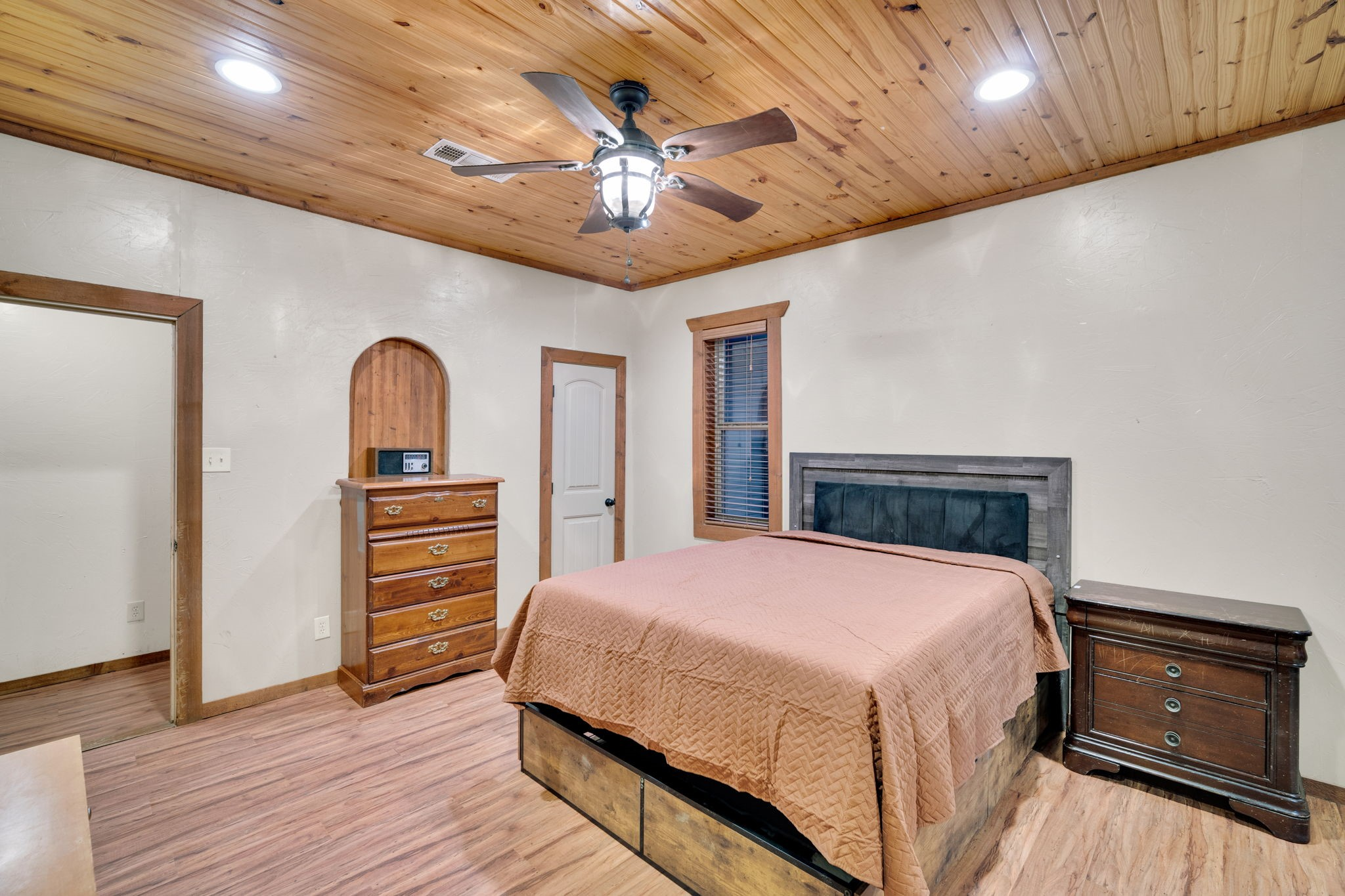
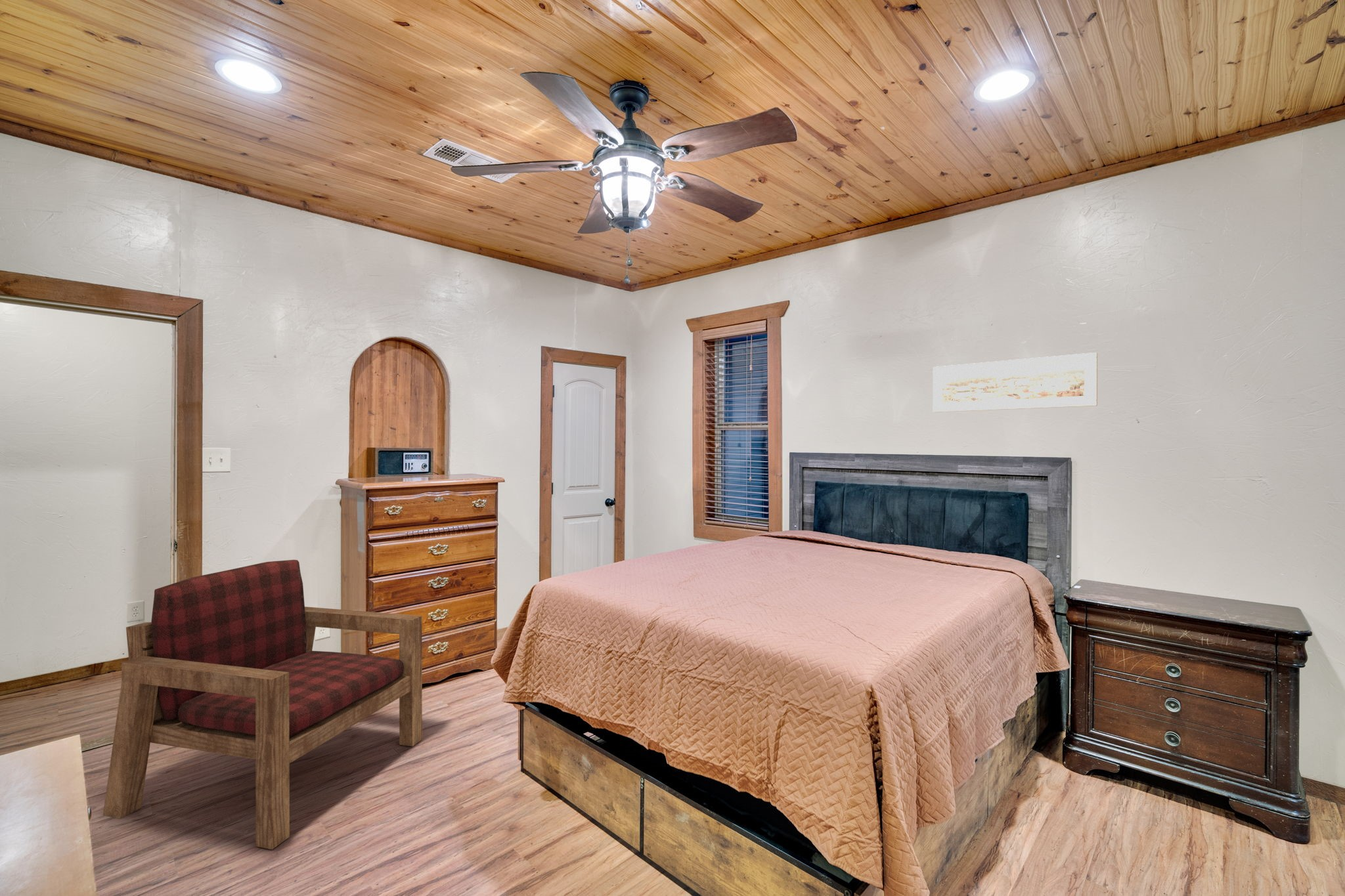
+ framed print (1008, 385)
+ armchair (280, 672)
